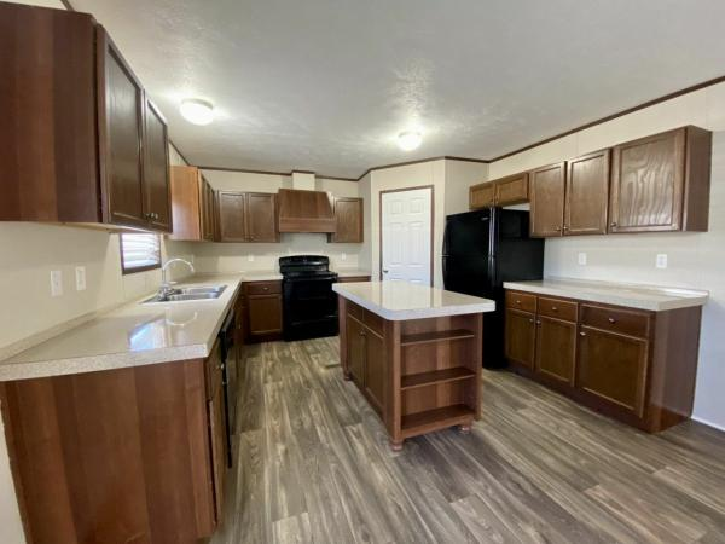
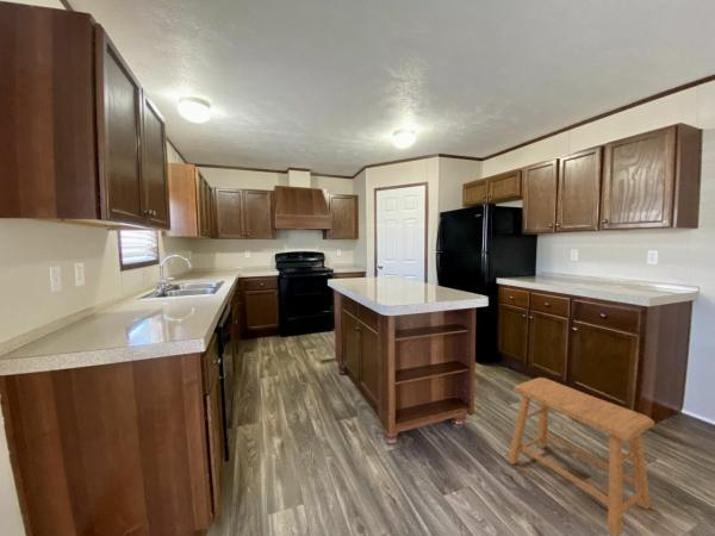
+ stool (572, 445)
